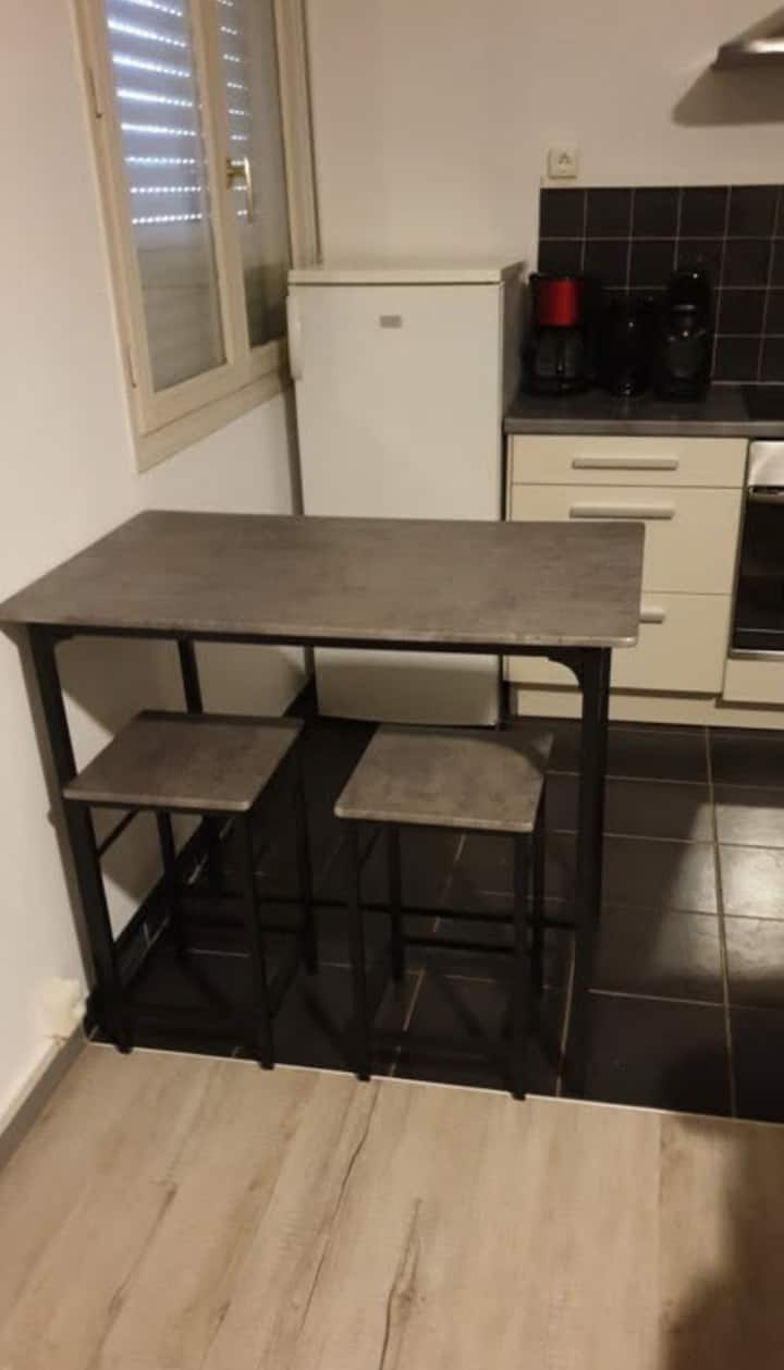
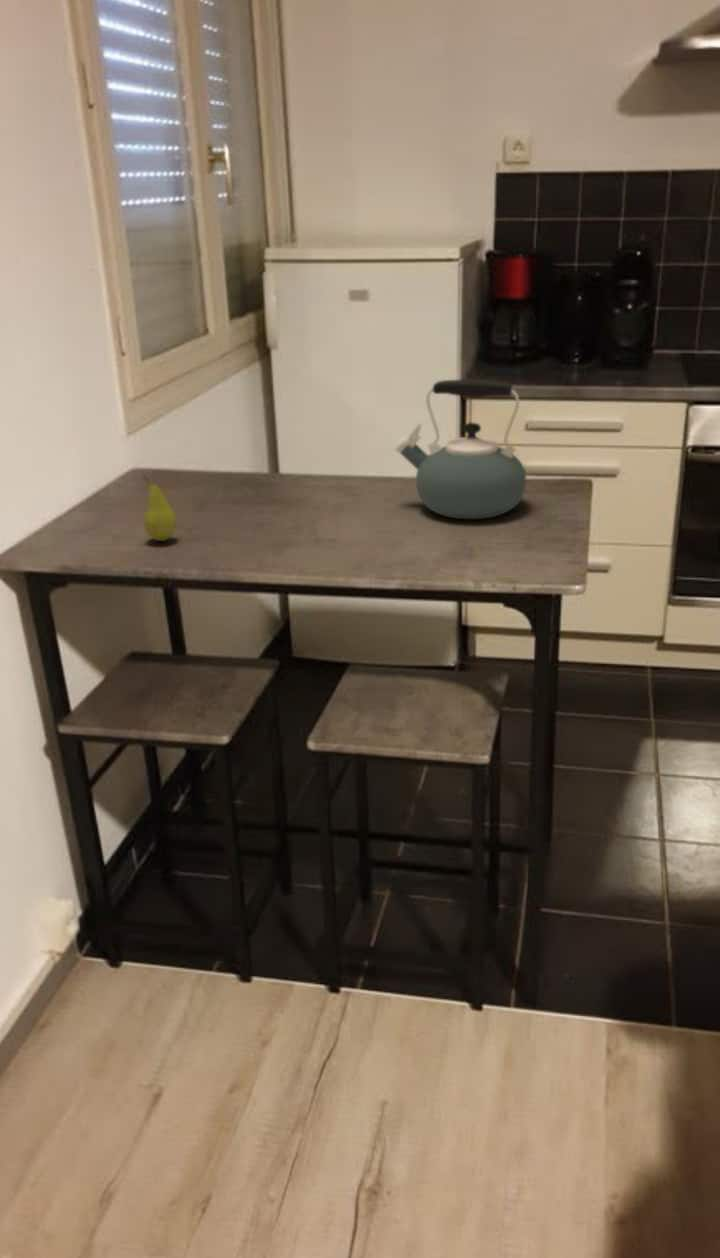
+ kettle (460, 444)
+ fruit (158, 508)
